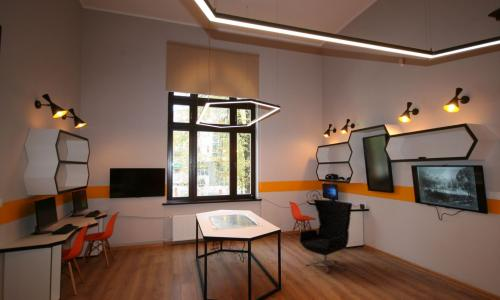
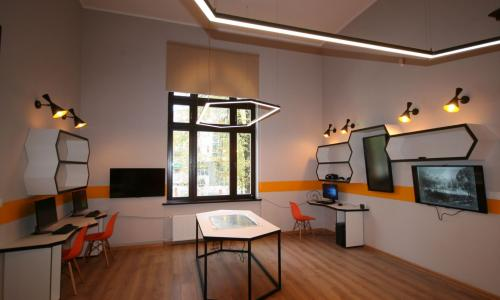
- office chair (325, 233)
